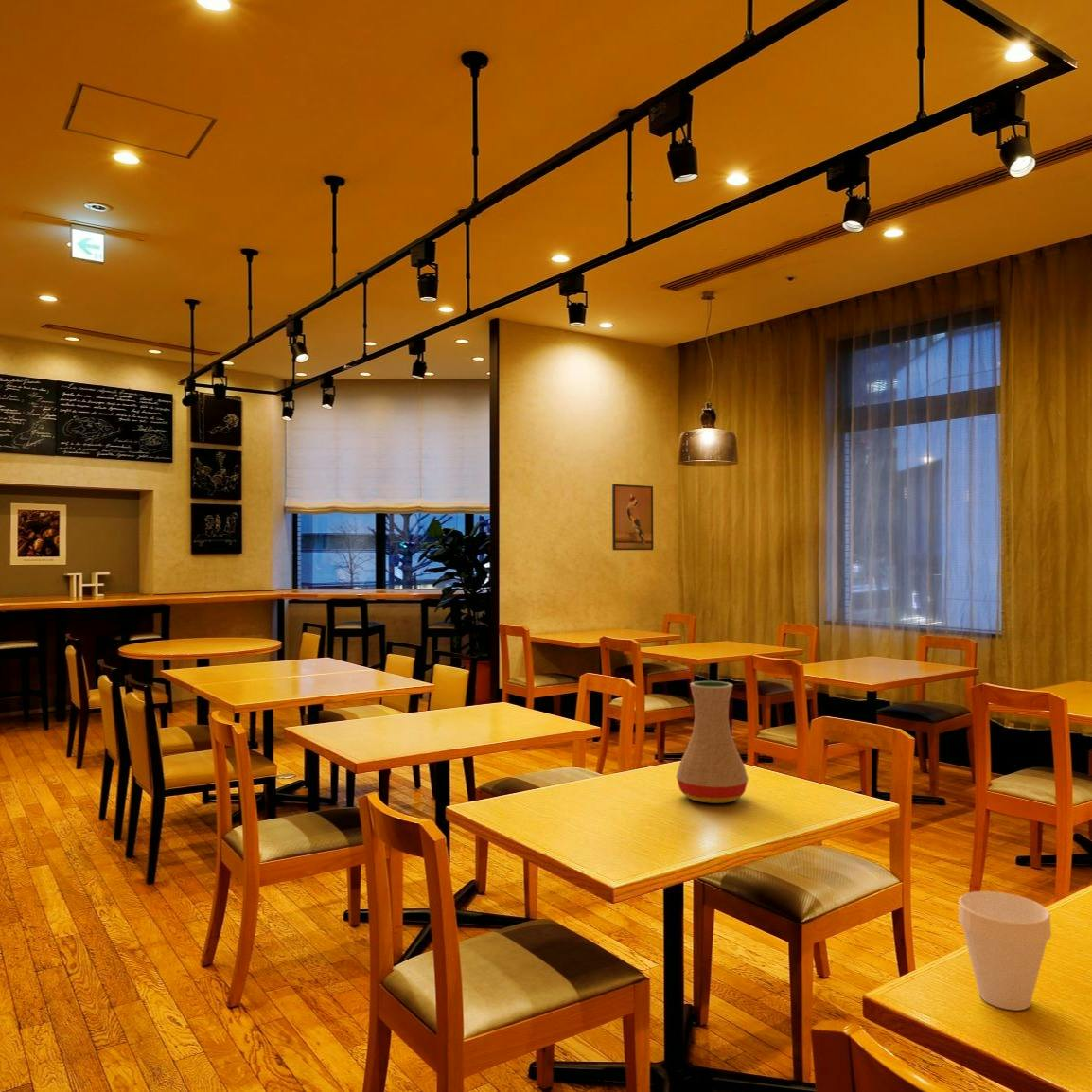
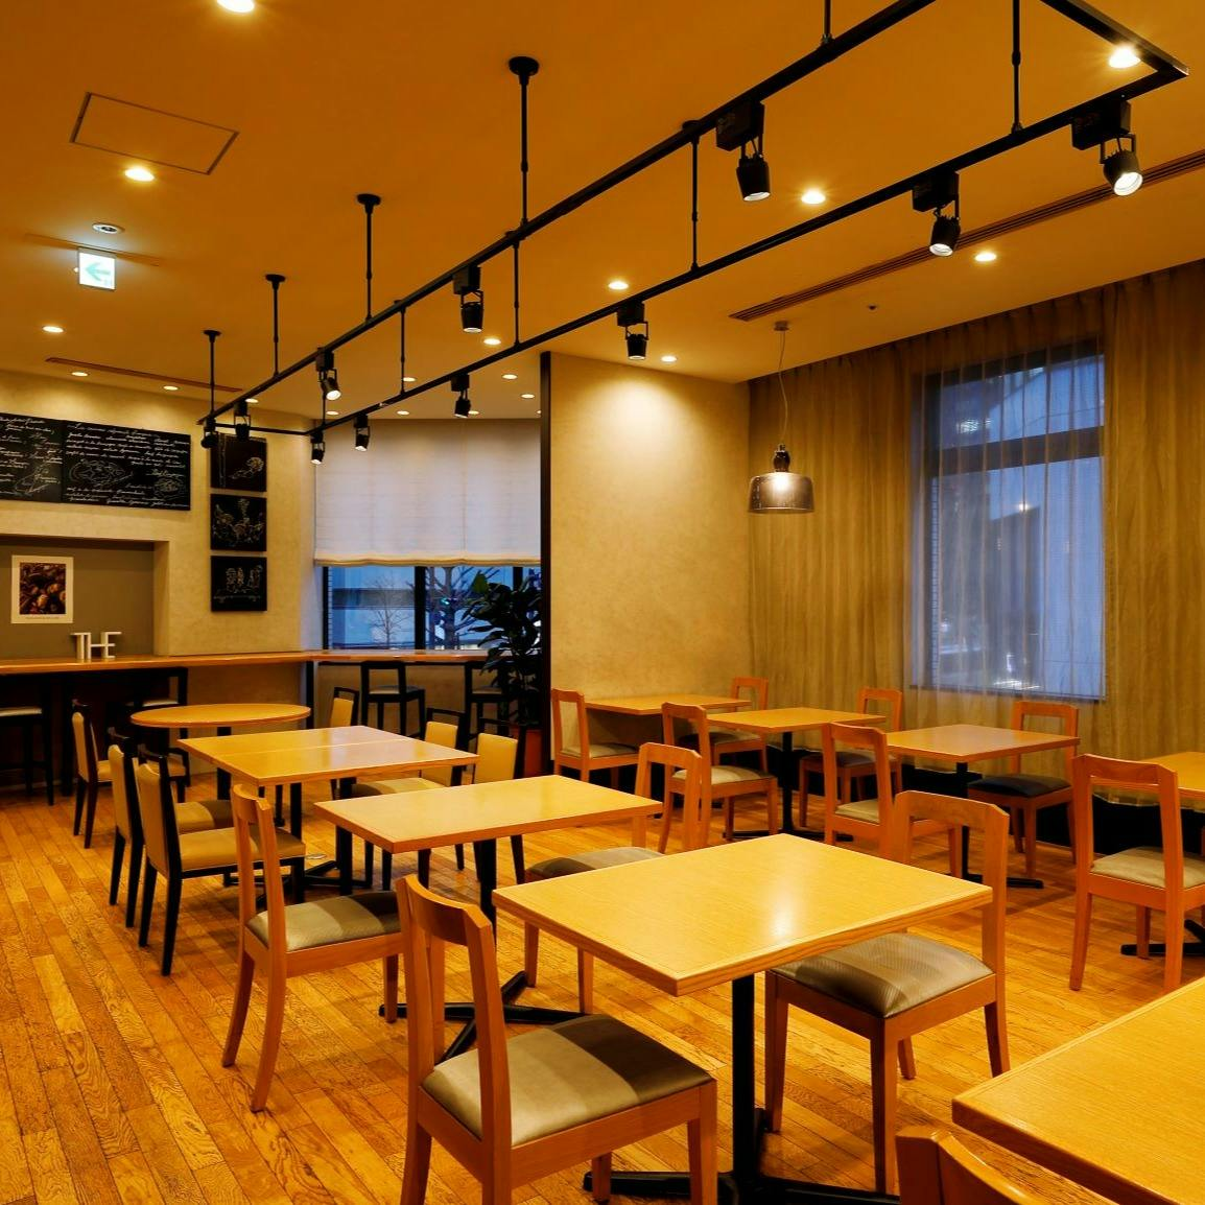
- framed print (633, 518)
- vase (712, 741)
- cup (1004, 952)
